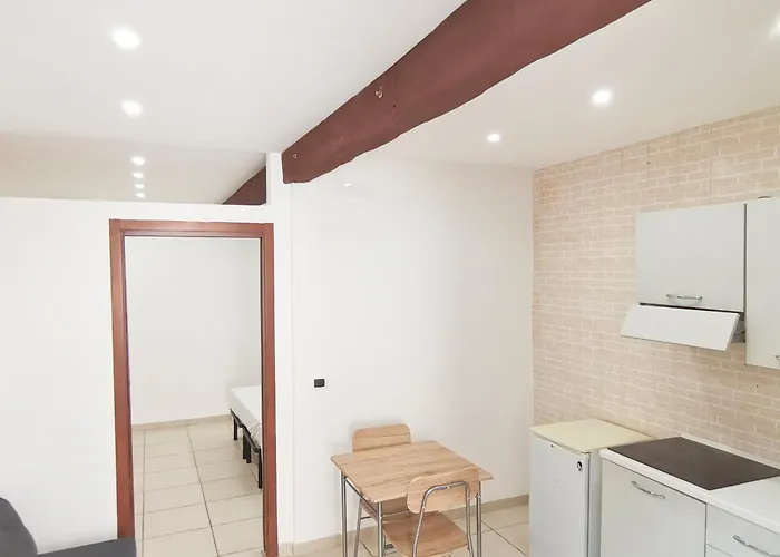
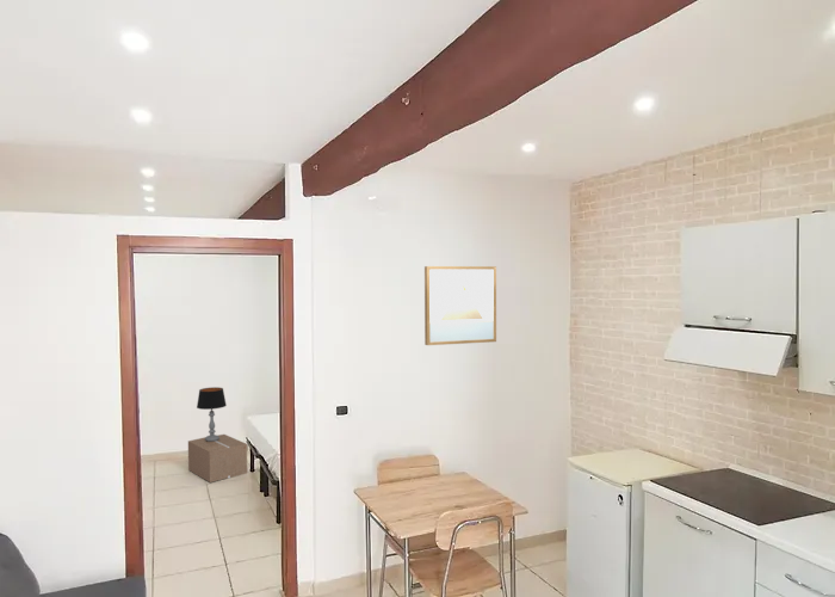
+ table lamp (211, 414)
+ wall art (460, 304)
+ cardboard box (217, 456)
